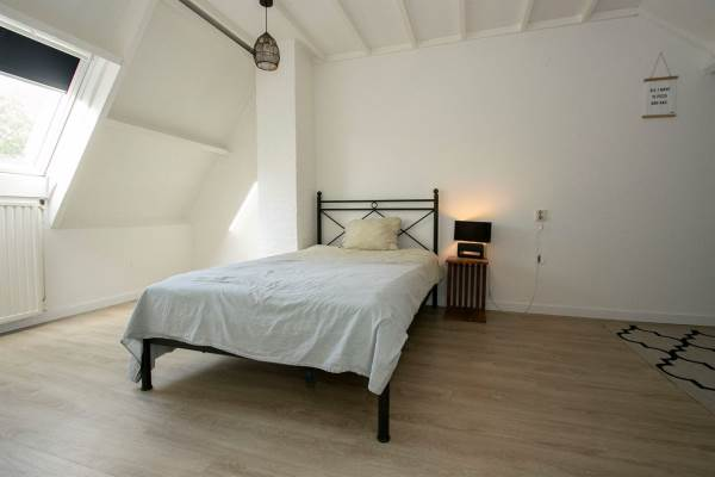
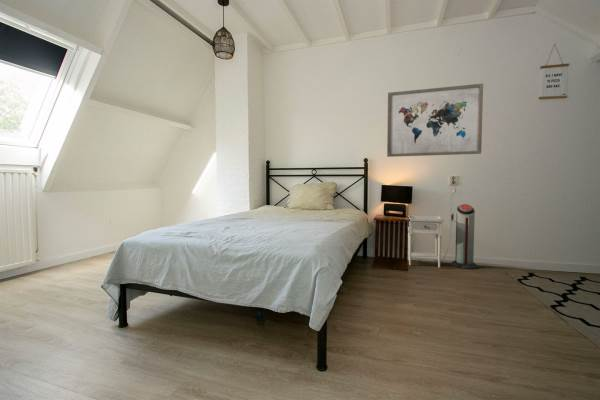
+ wall art (432, 122)
+ nightstand (423, 233)
+ air purifier (464, 235)
